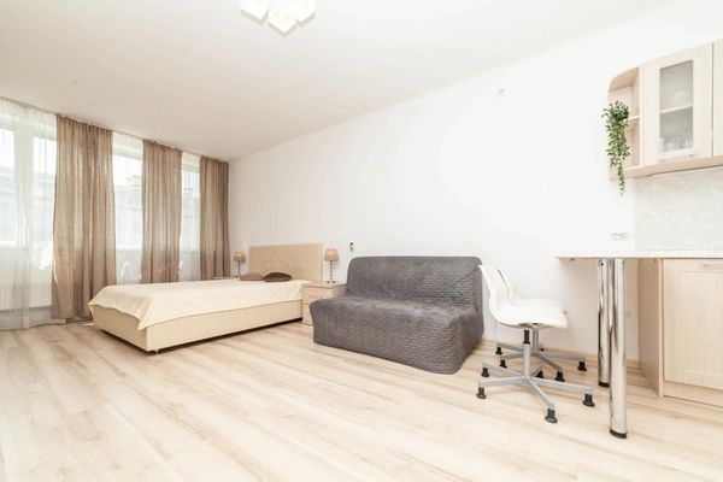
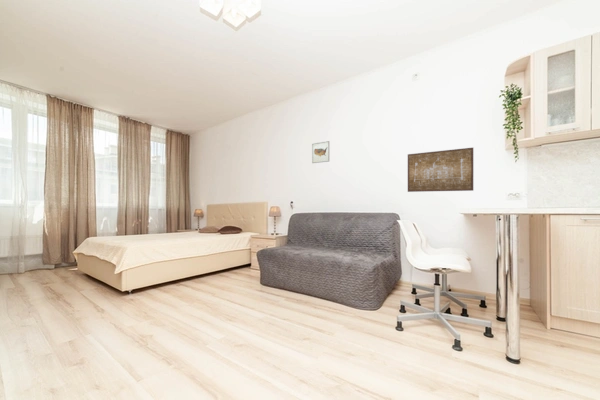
+ wall art (320, 152)
+ wall art (438, 171)
